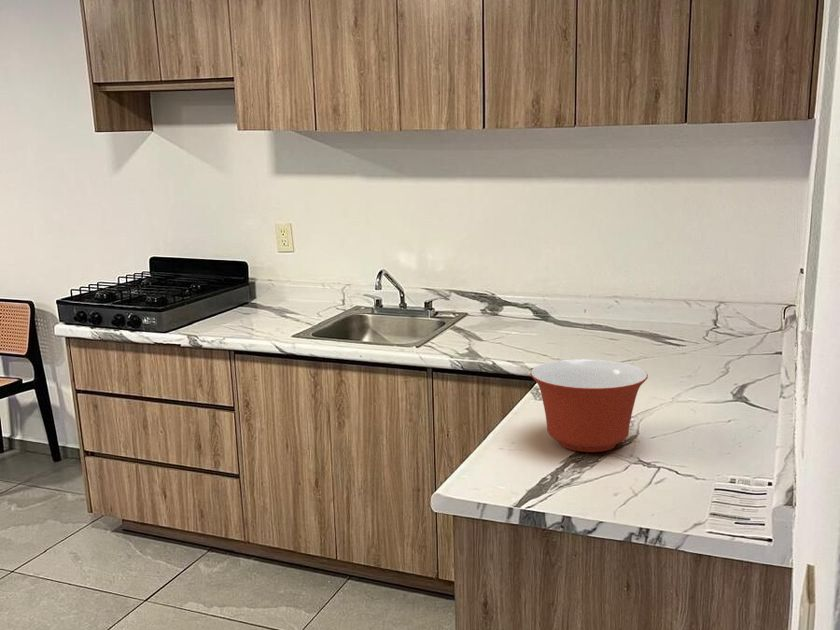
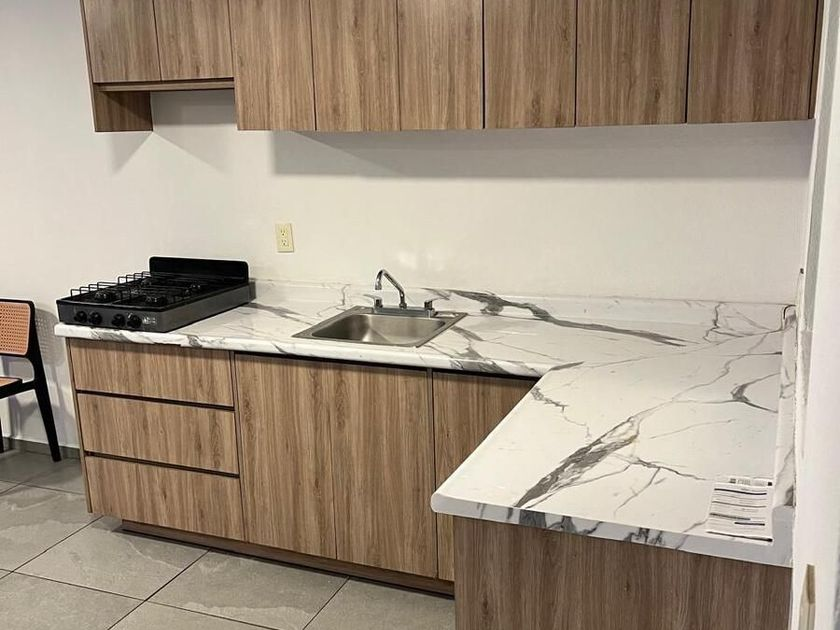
- mixing bowl (587, 407)
